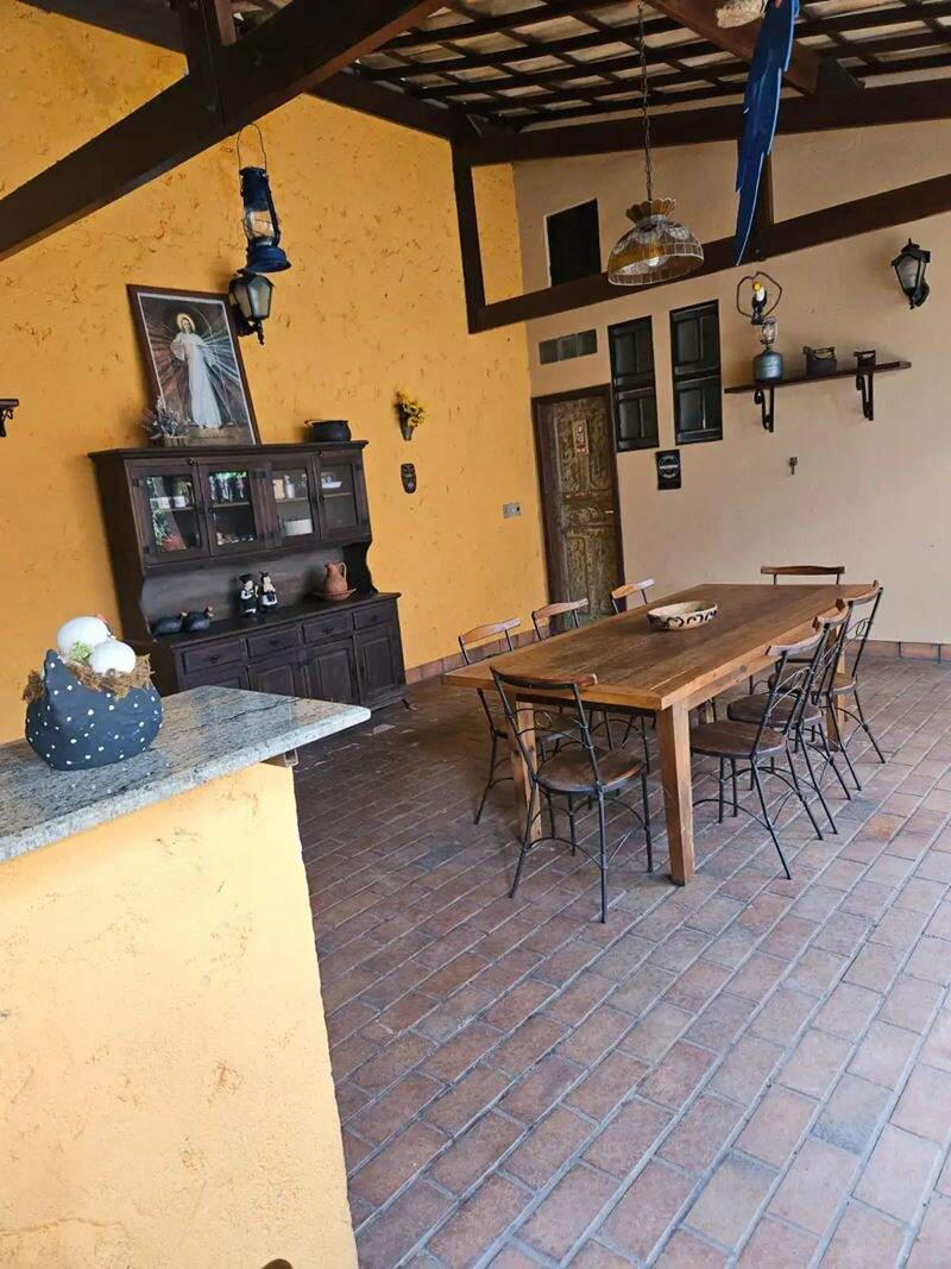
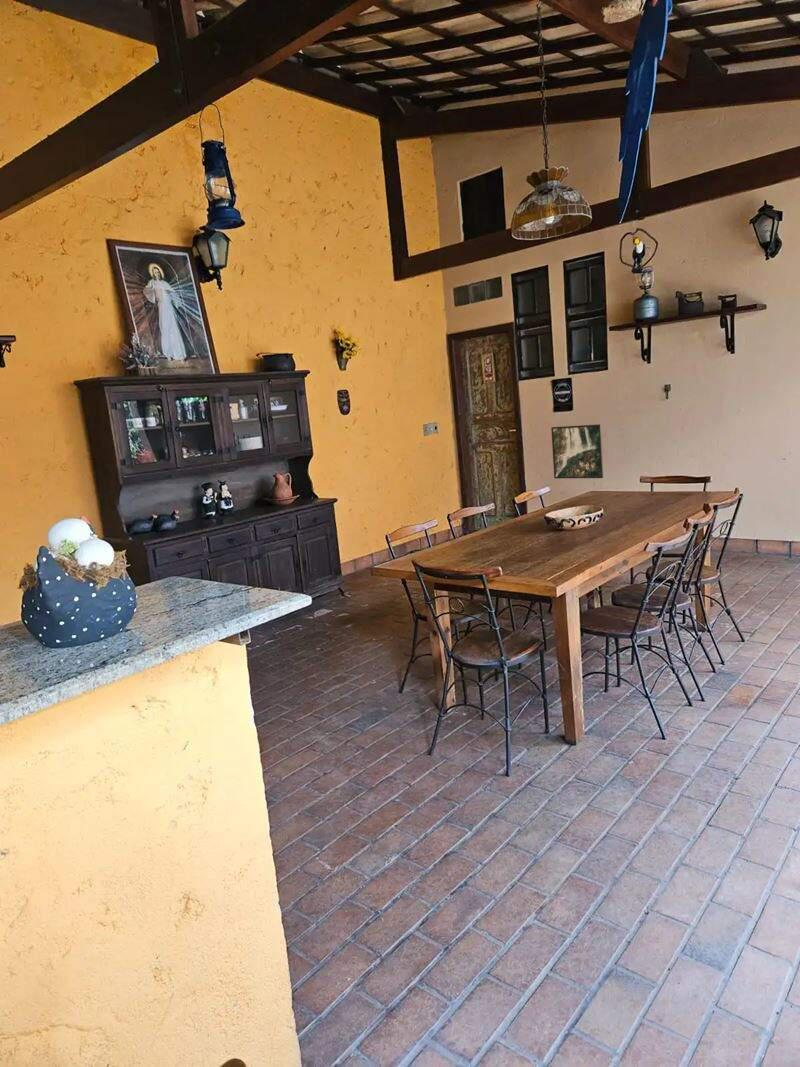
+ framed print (576, 452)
